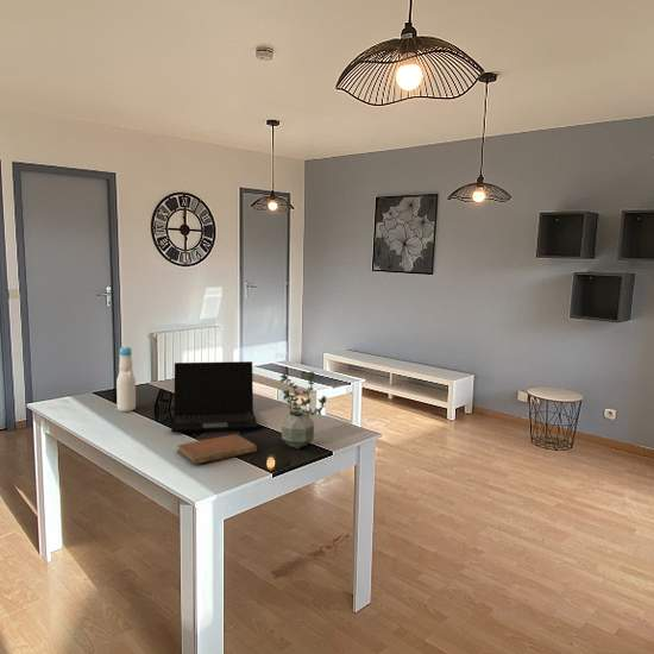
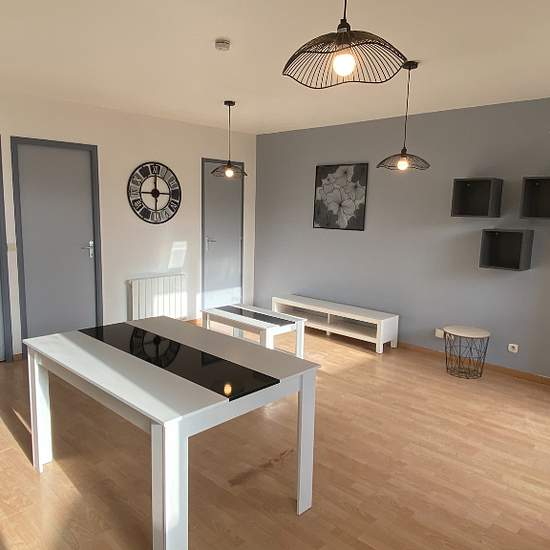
- bottle (126, 378)
- potted plant (302, 410)
- notebook (216, 448)
- laptop (214, 394)
